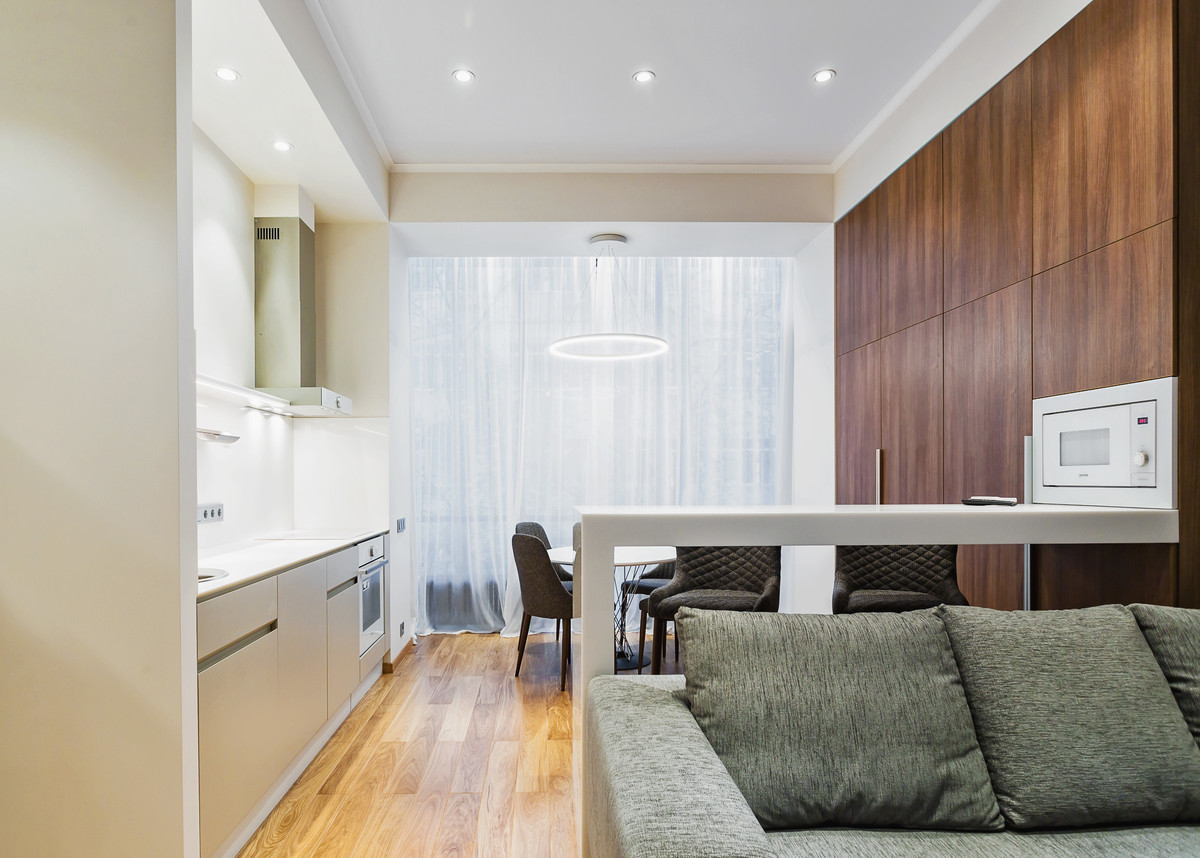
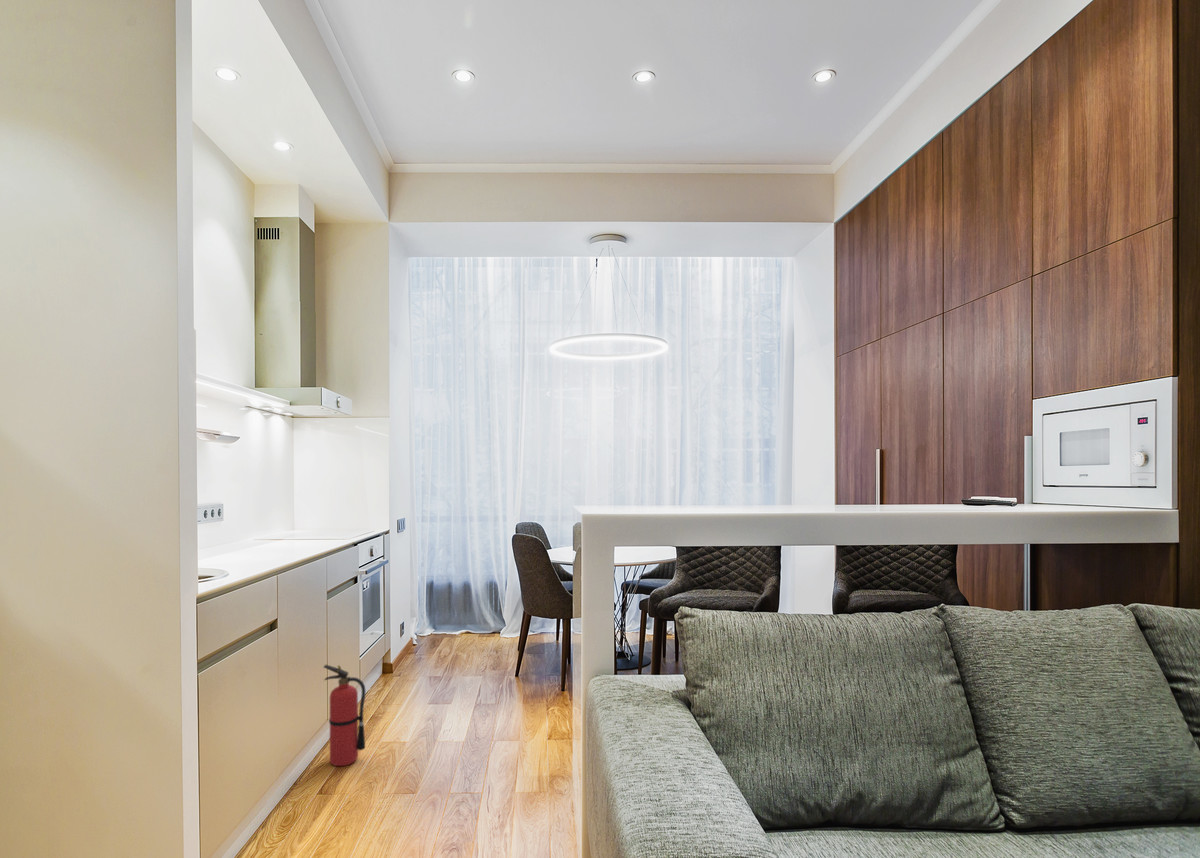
+ fire extinguisher (345, 712)
